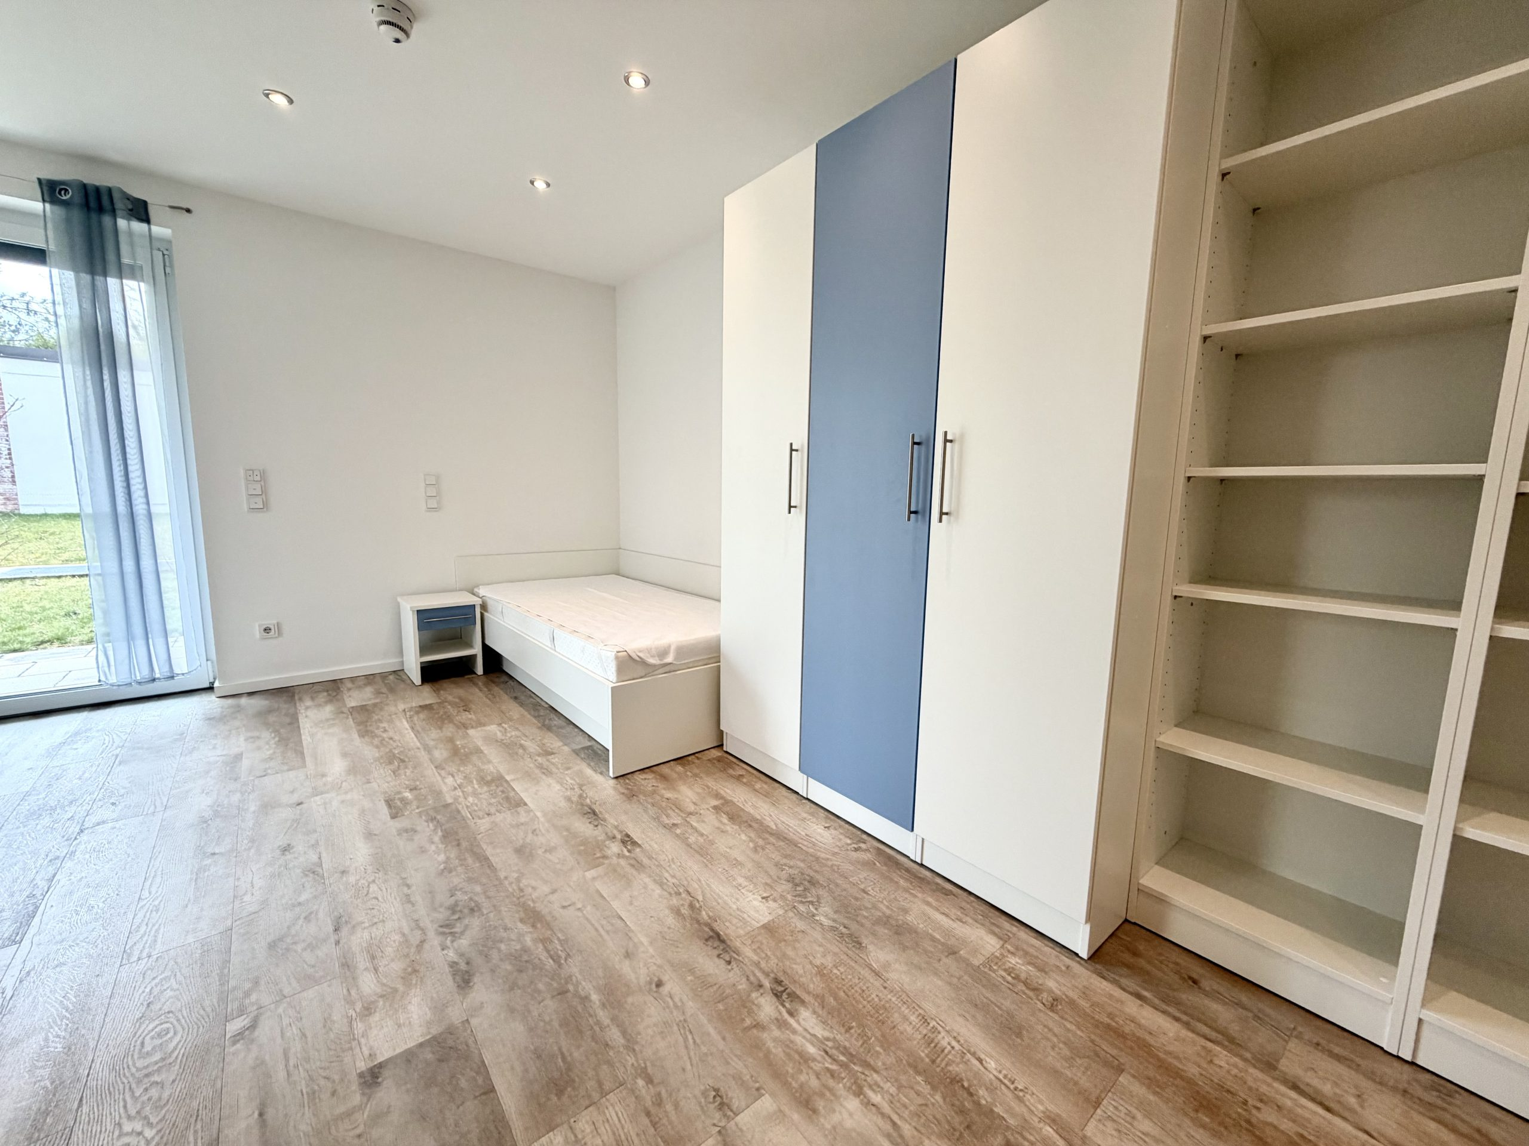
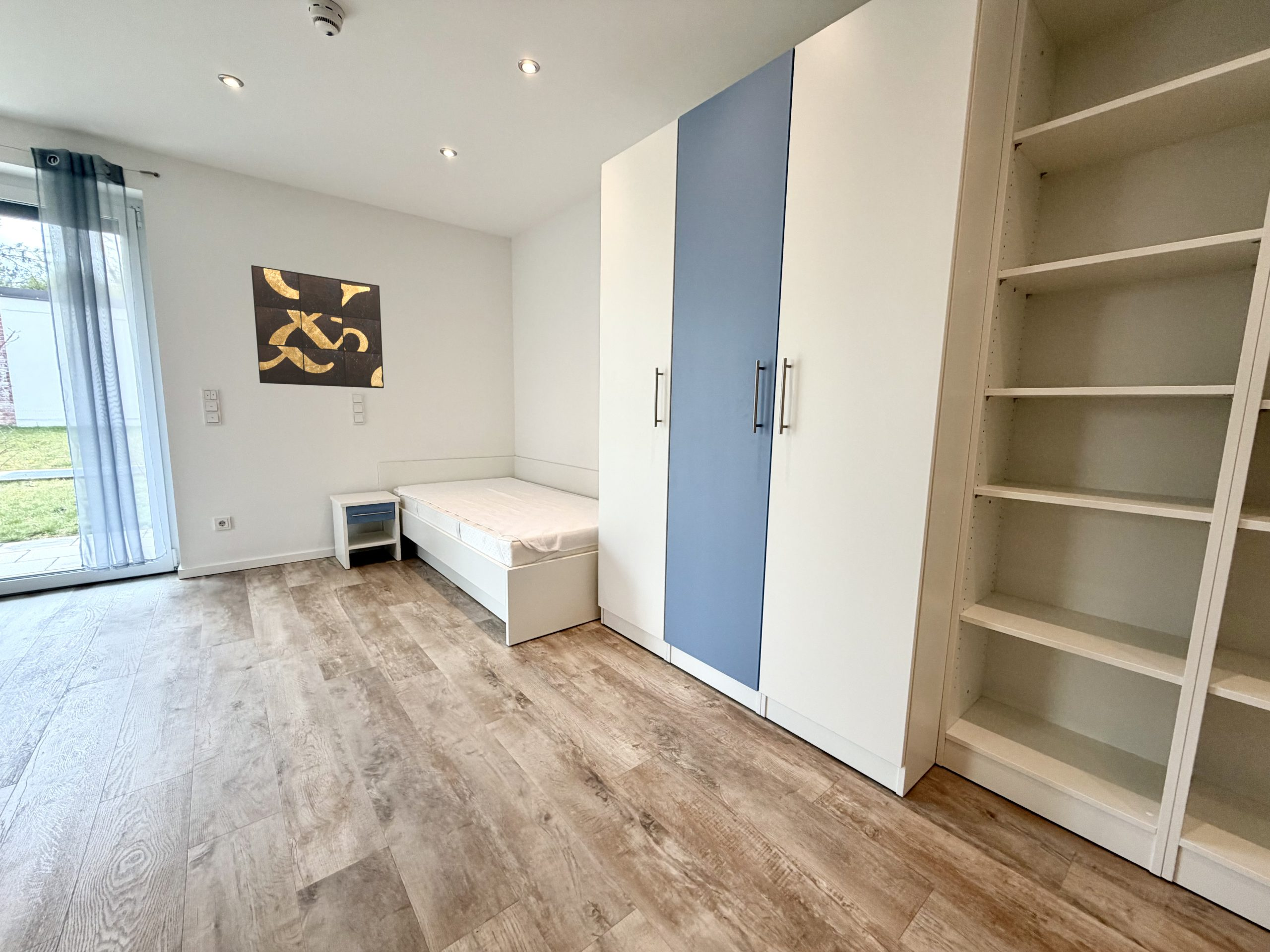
+ wall art (322, 332)
